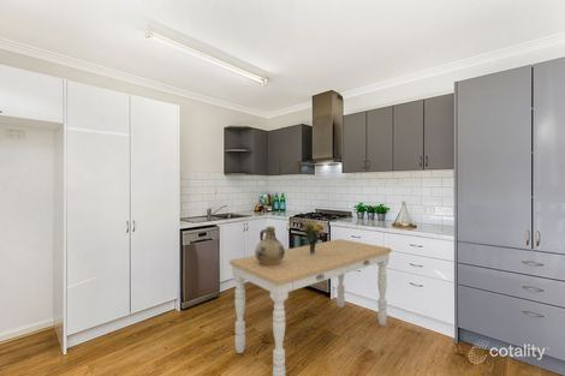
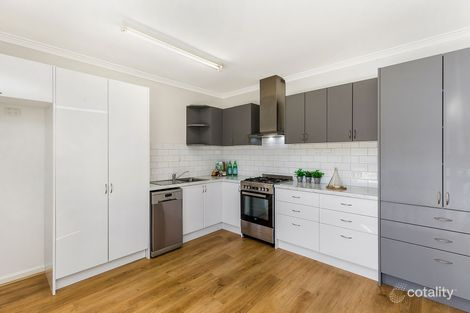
- ceramic jug (269, 244)
- dining table (315, 282)
- bouquet (311, 238)
